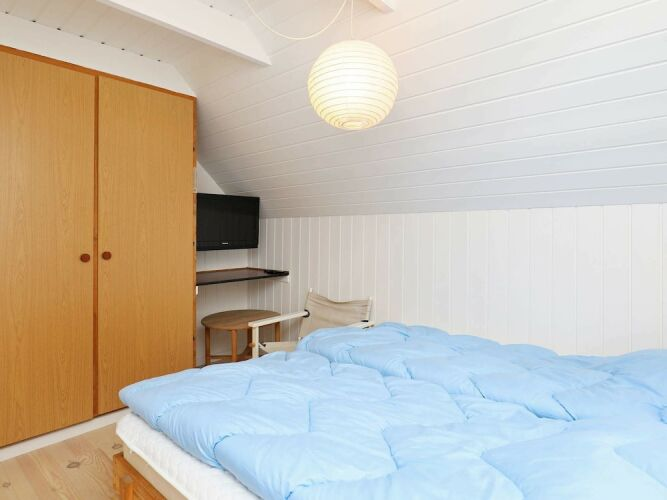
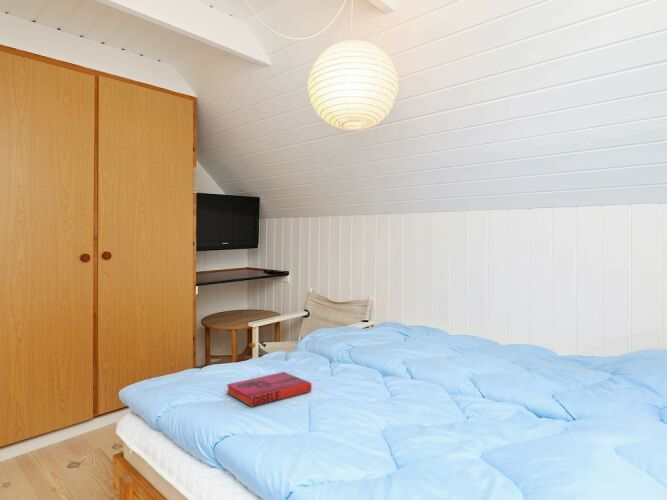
+ hardback book (269, 387)
